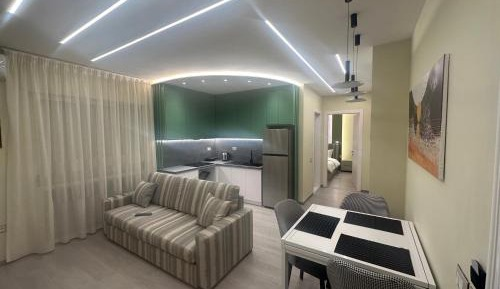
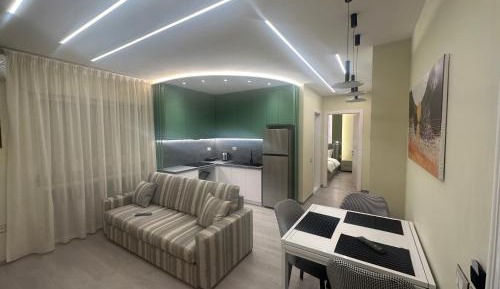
+ remote control (369, 243)
